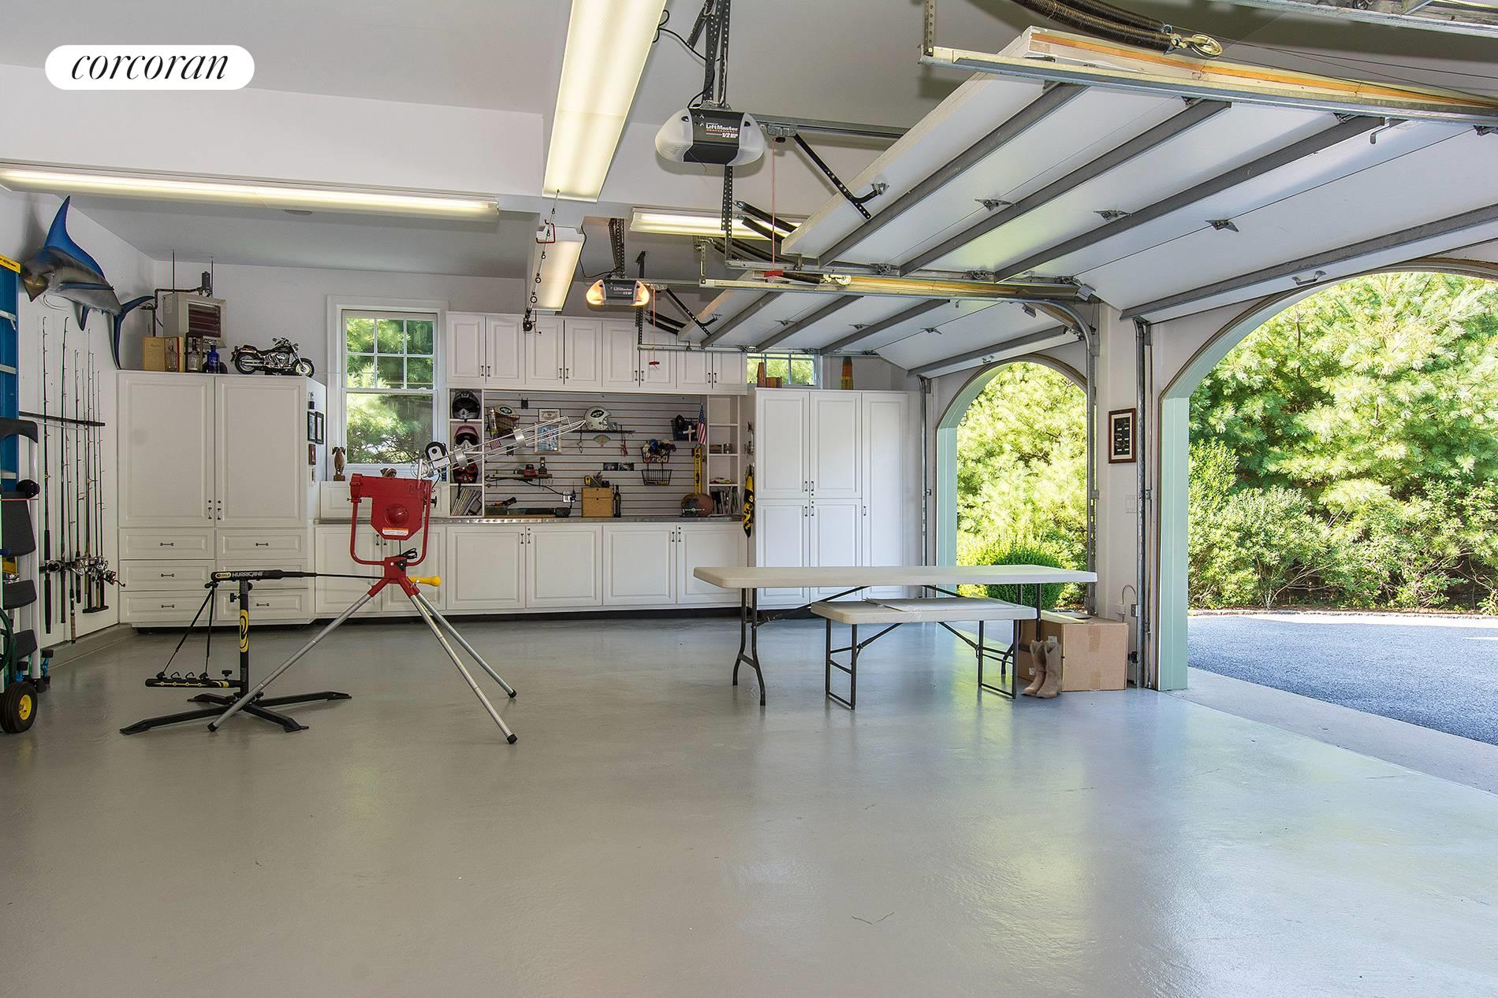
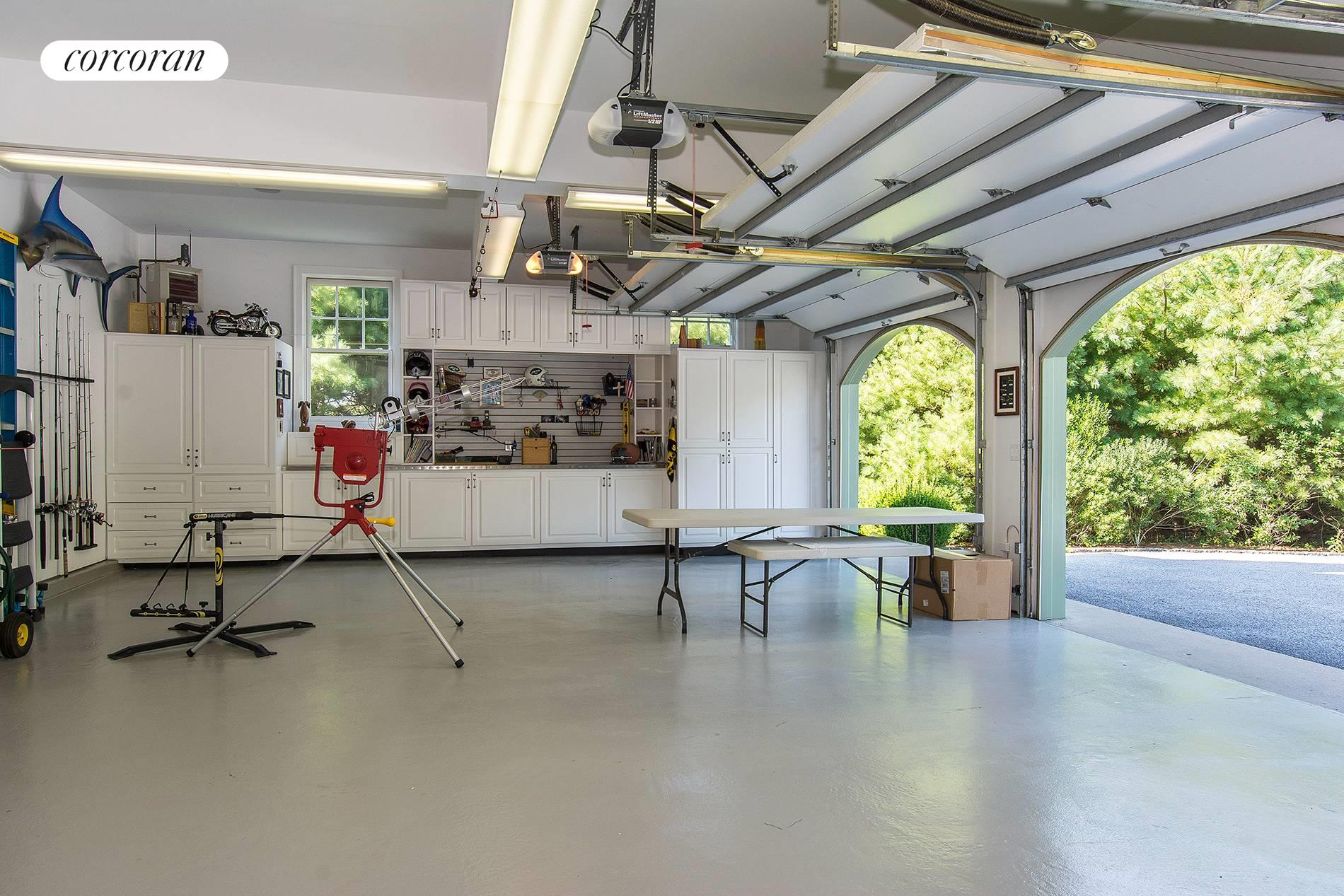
- boots (1042, 667)
